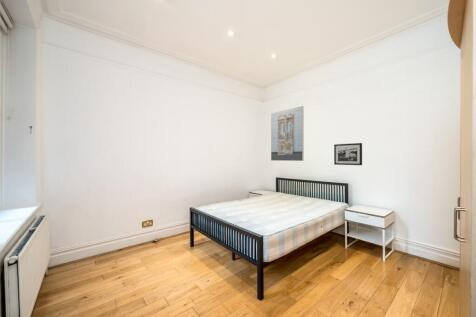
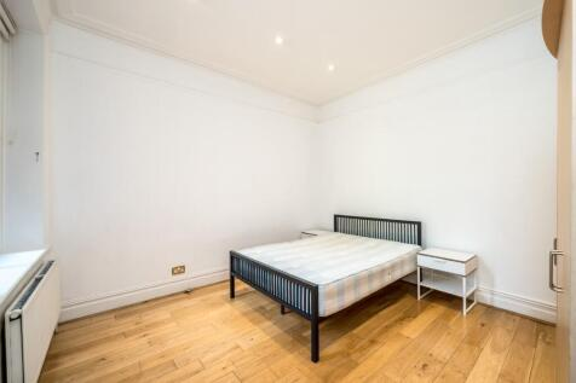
- picture frame (347, 154)
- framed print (286, 135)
